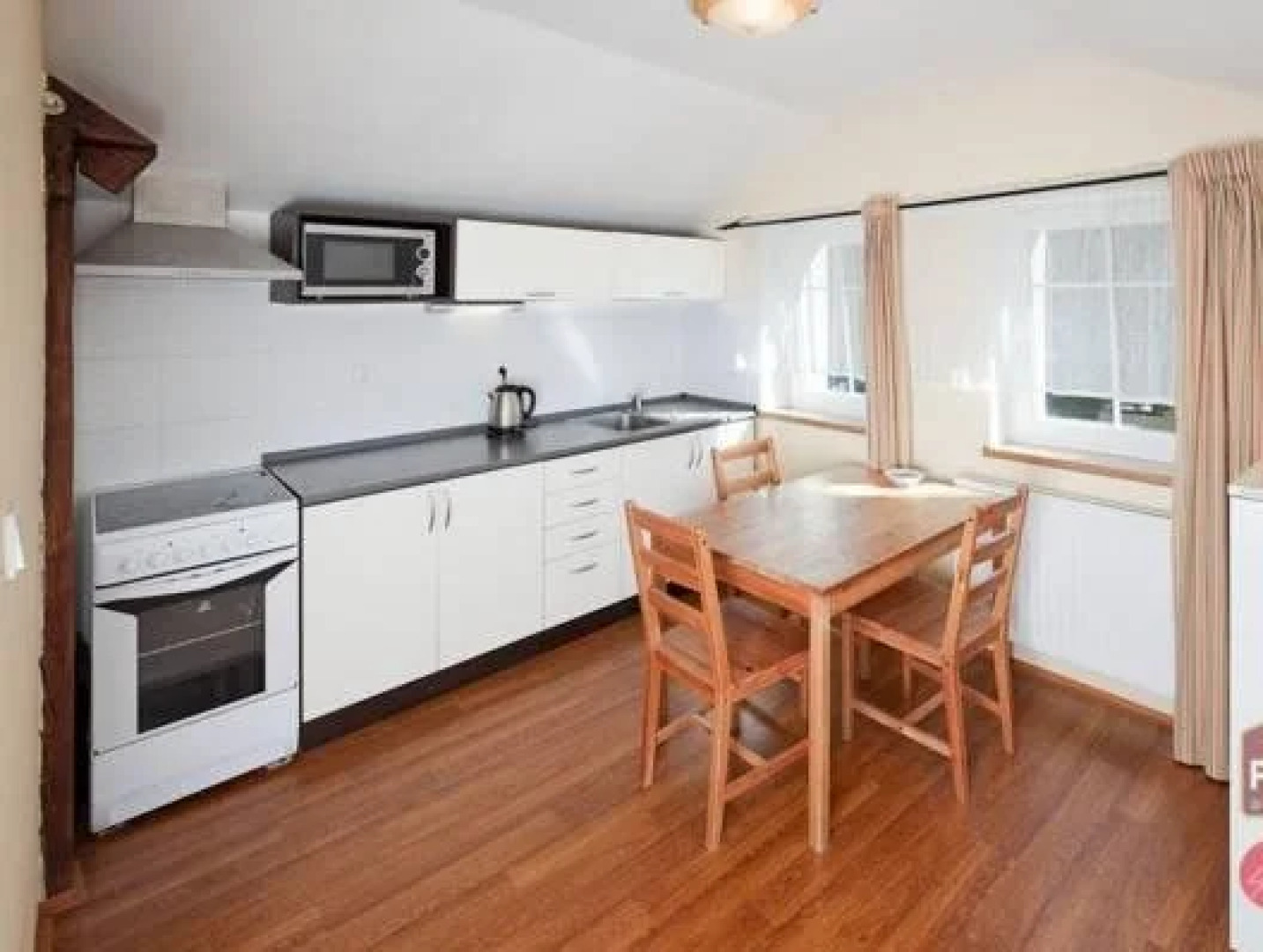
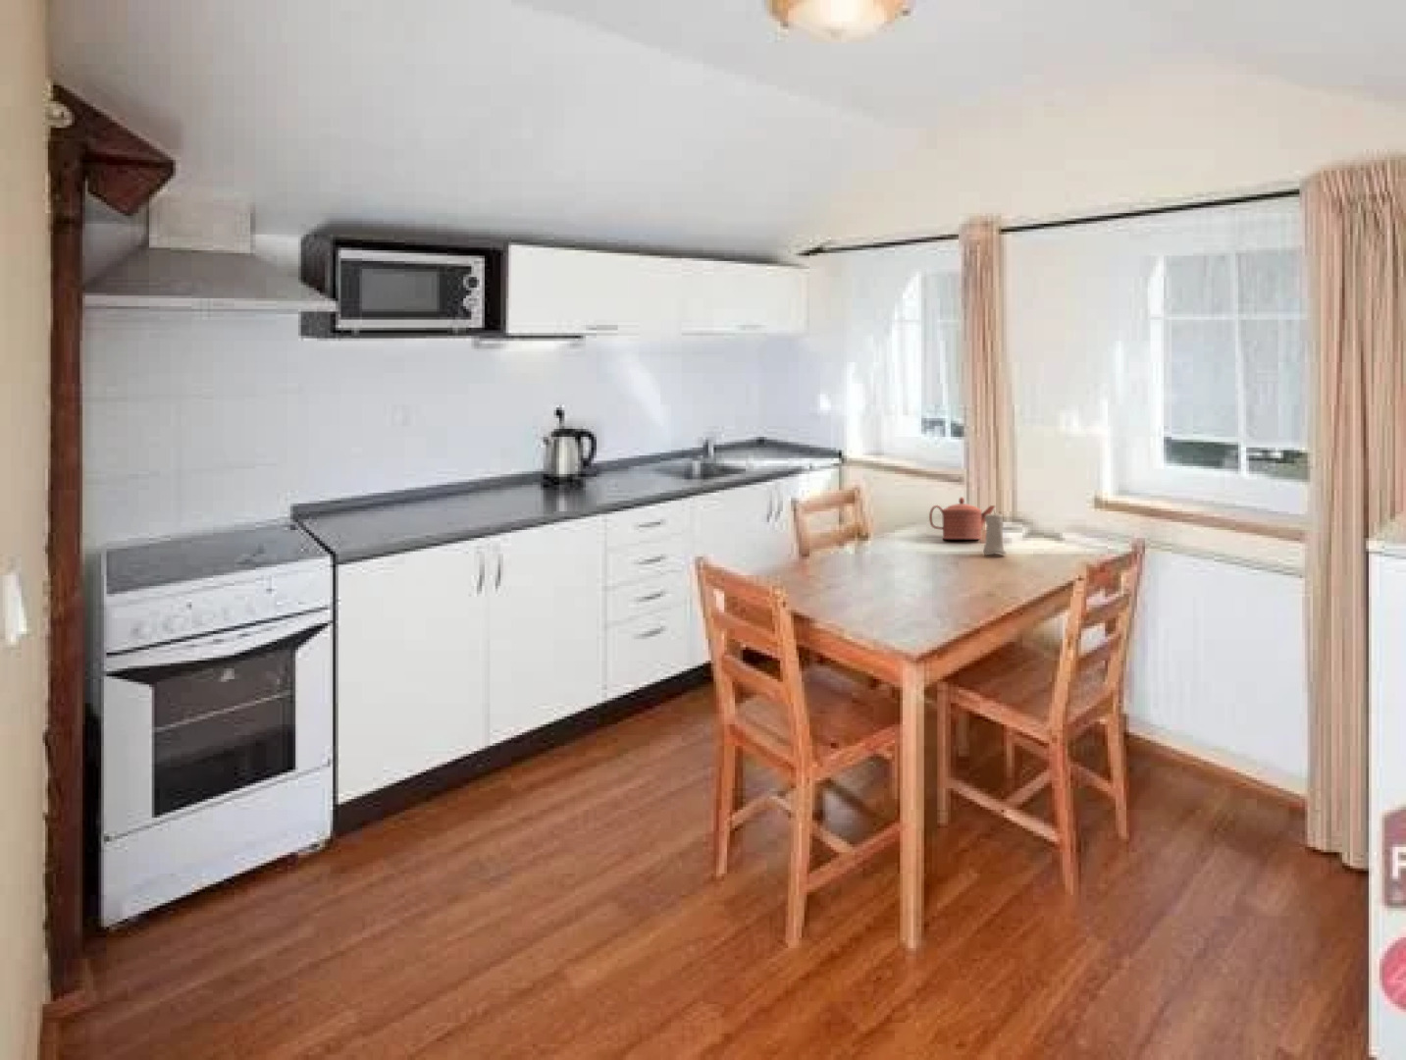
+ teapot (962, 518)
+ candle (994, 532)
